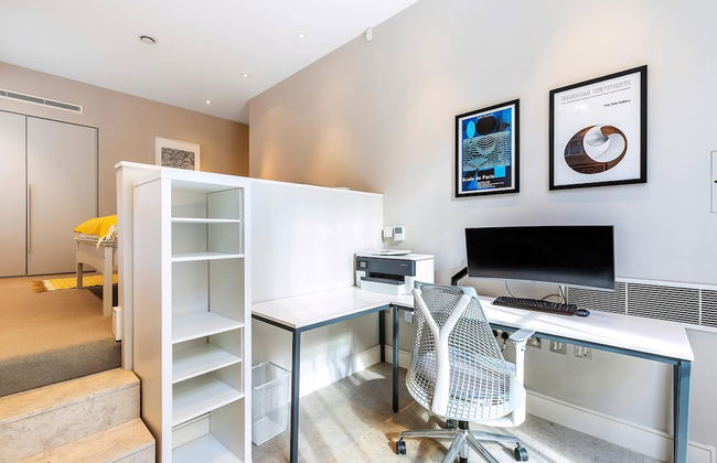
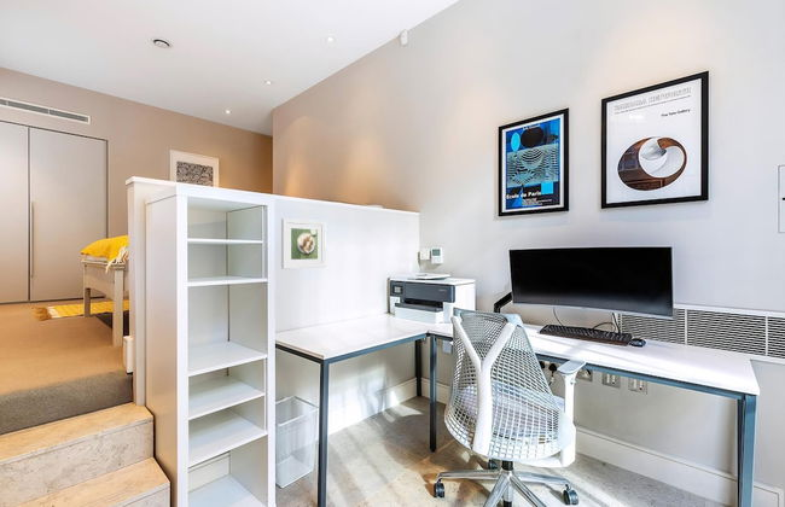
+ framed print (304, 244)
